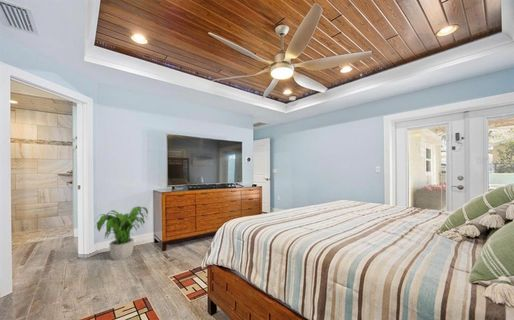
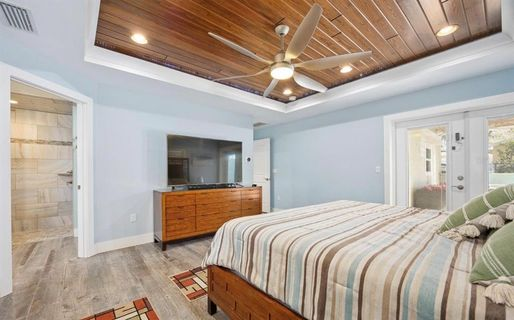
- potted plant (124, 232)
